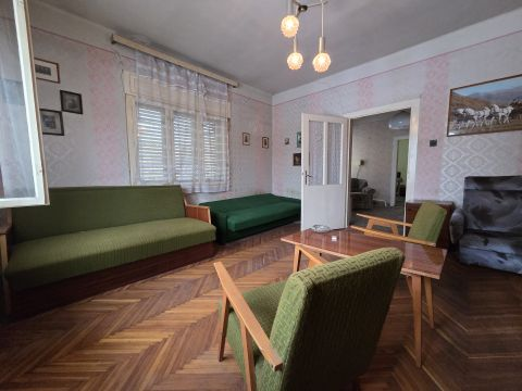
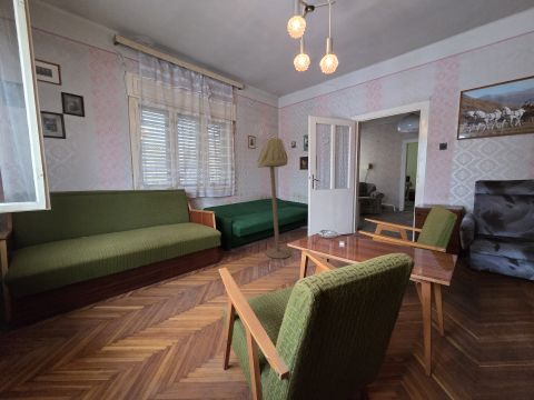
+ floor lamp (274, 198)
